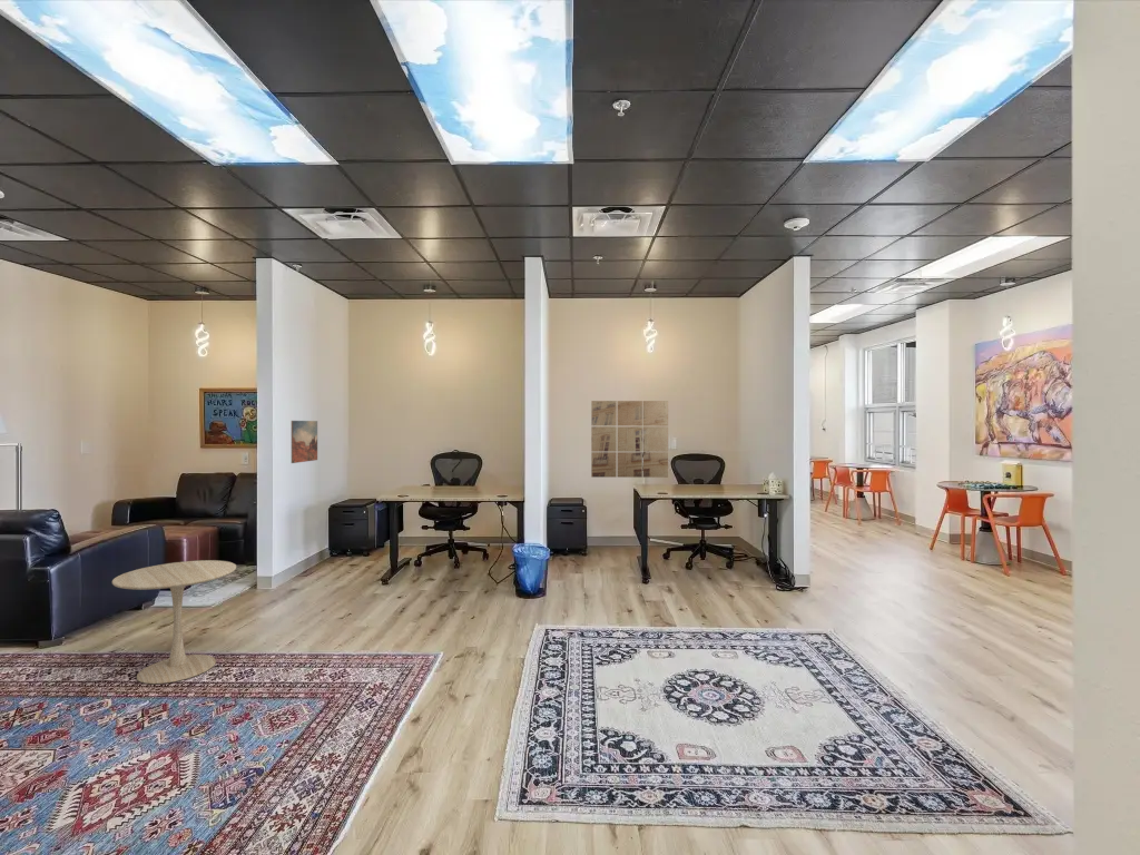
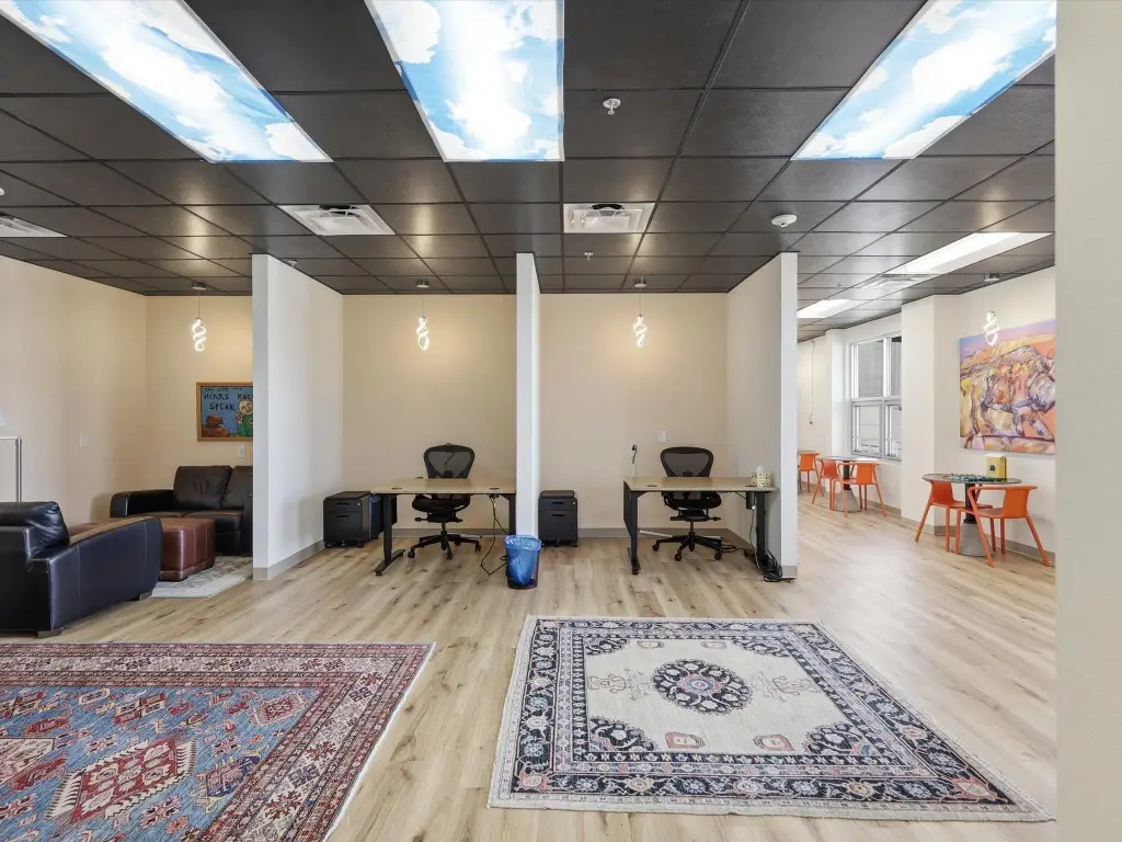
- side table (177, 620)
- wall art (304, 441)
- wall art (629, 439)
